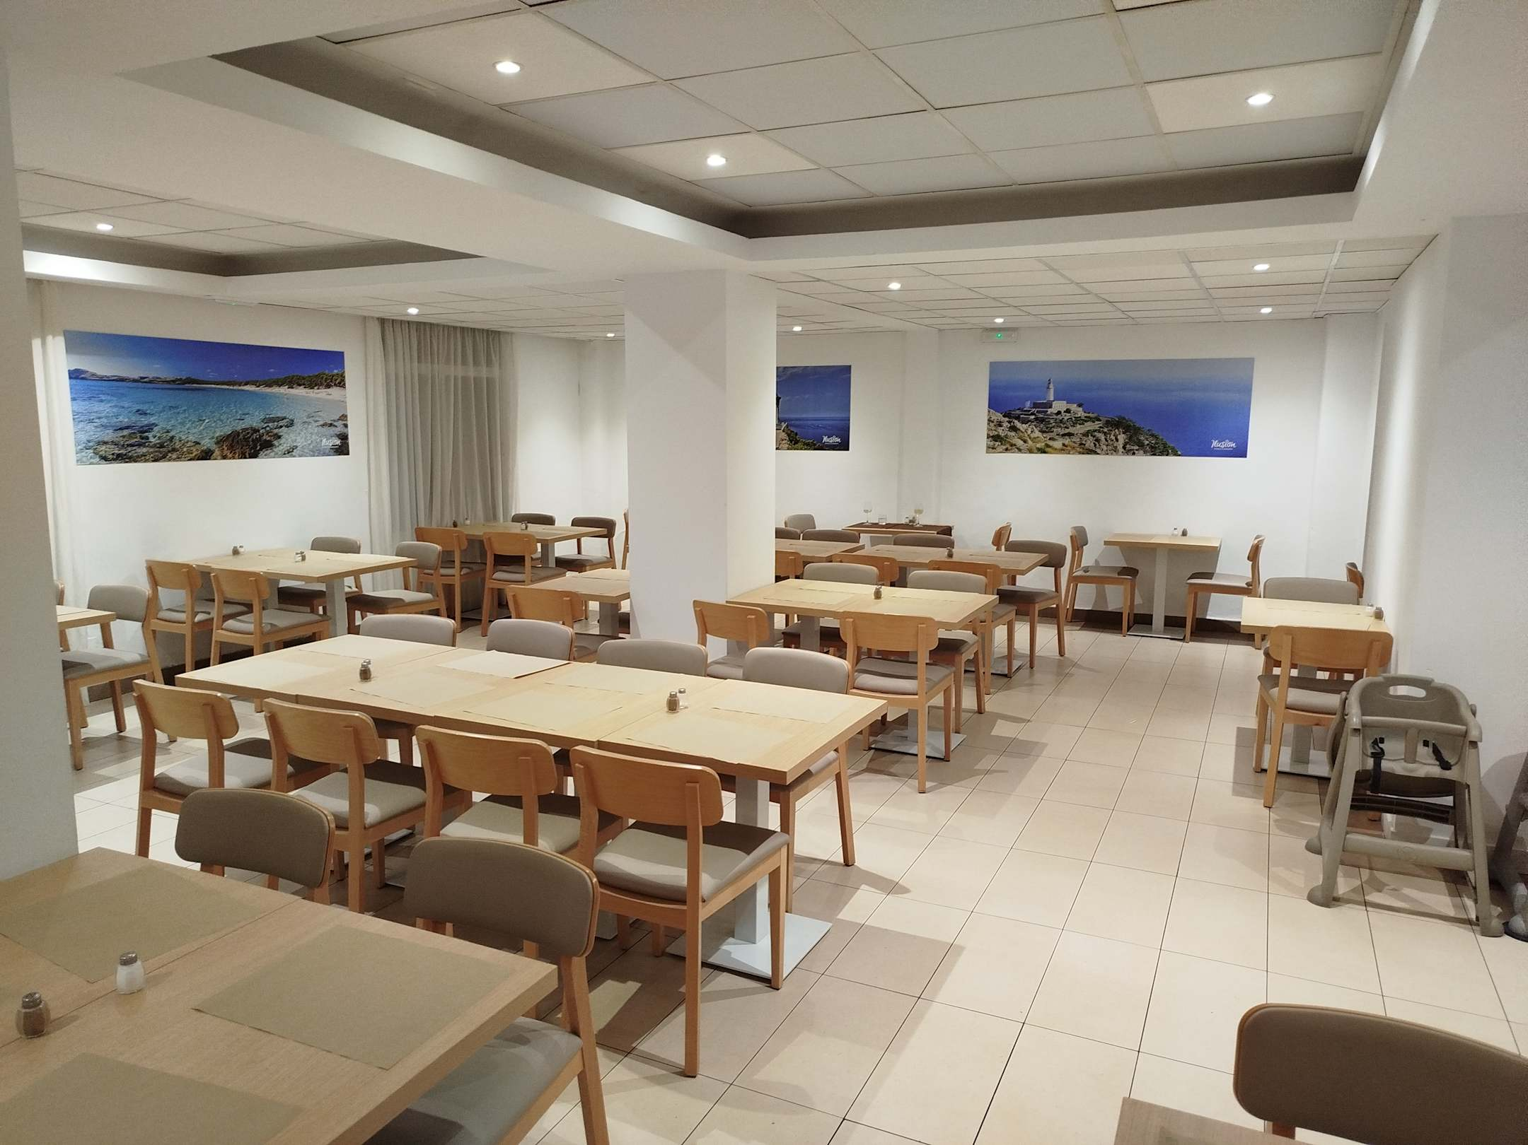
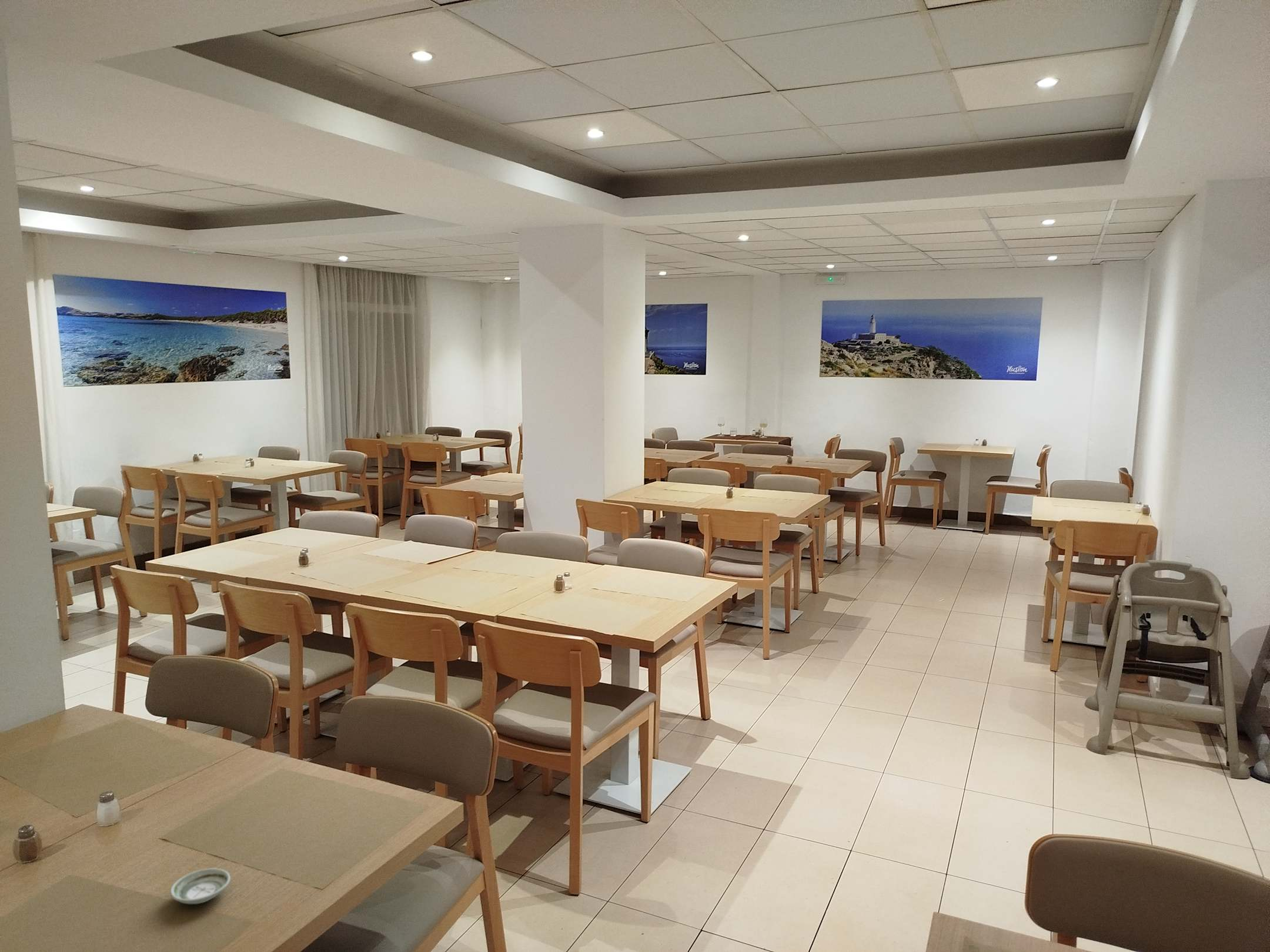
+ saucer (200, 889)
